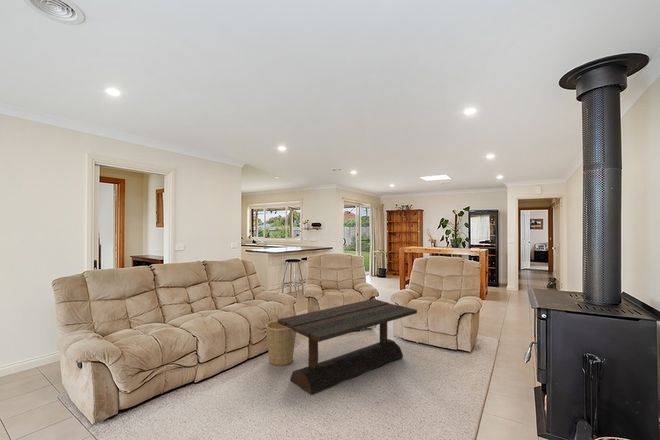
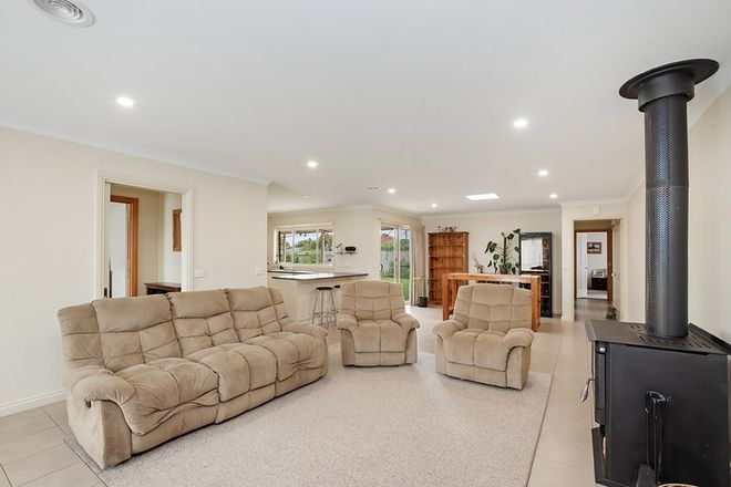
- basket (281, 338)
- coffee table (347, 333)
